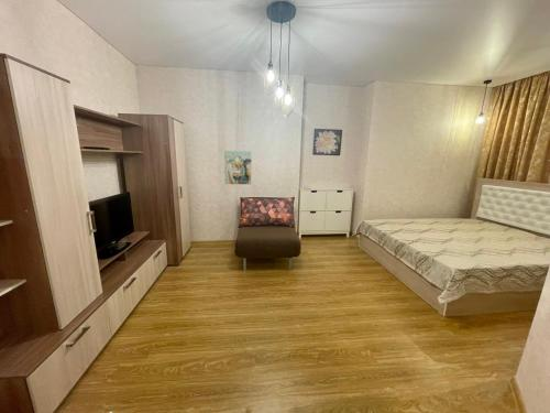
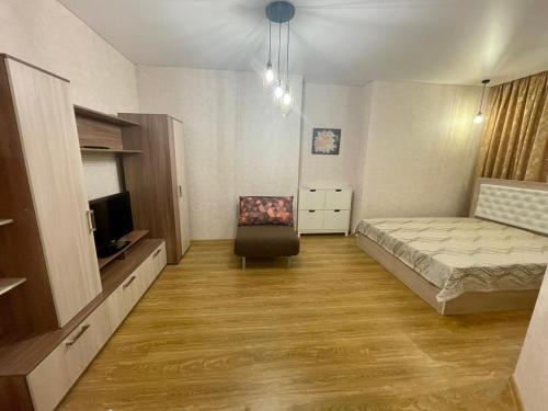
- wall art (238, 167)
